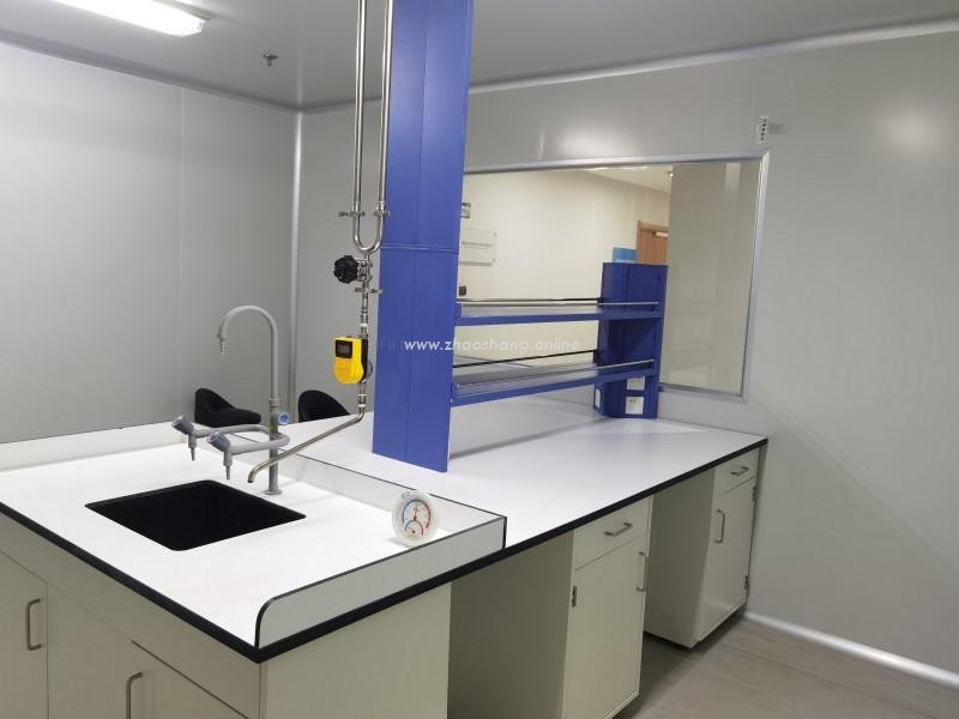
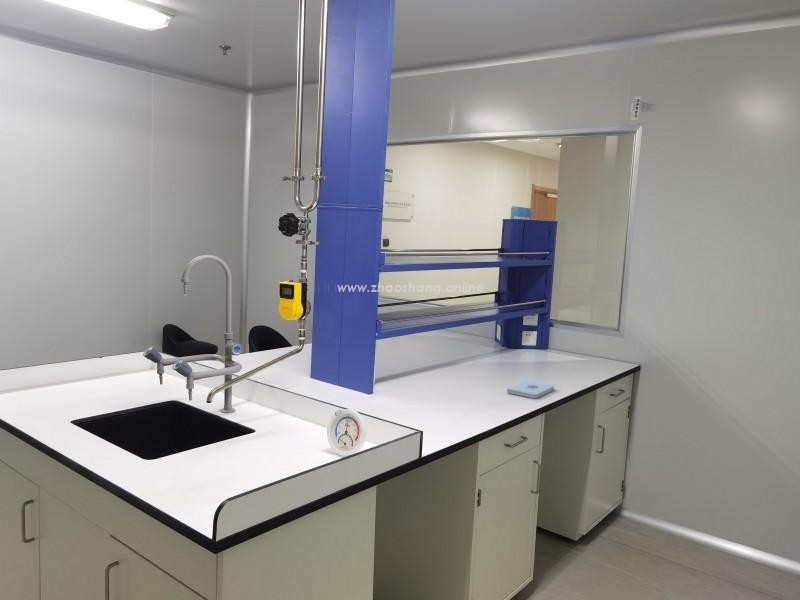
+ notepad (531, 389)
